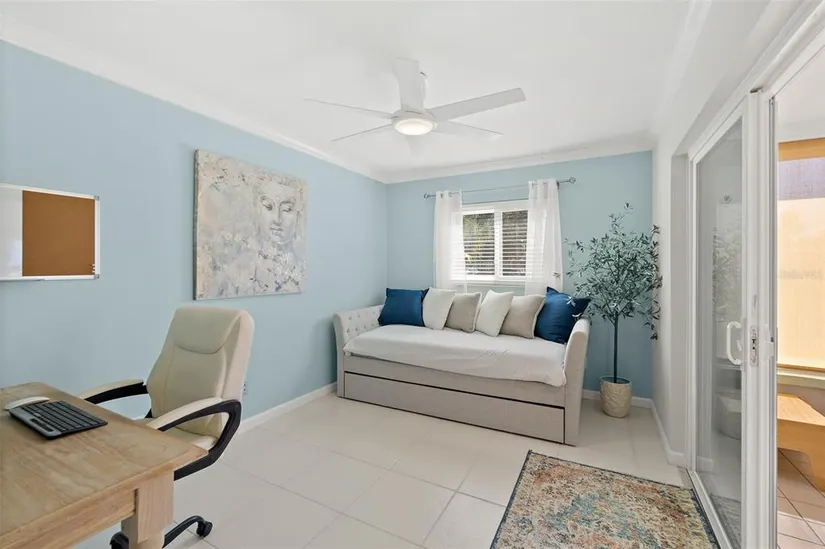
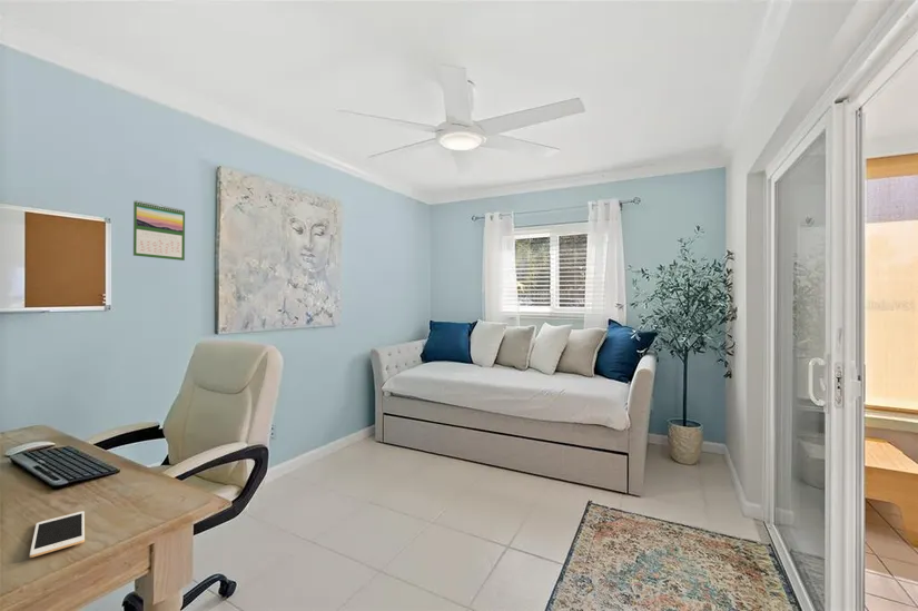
+ cell phone (59, 532)
+ calendar (160, 230)
